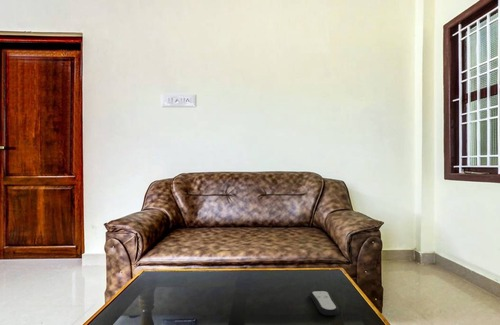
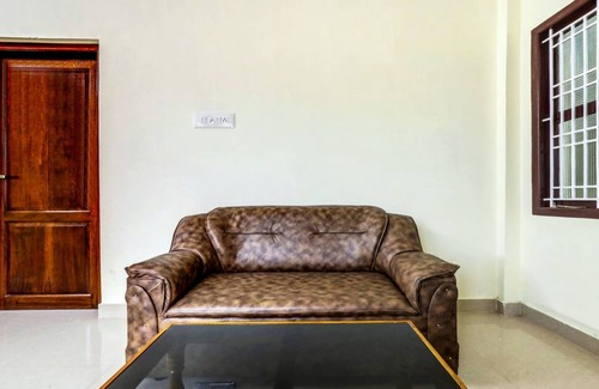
- remote control (324, 302)
